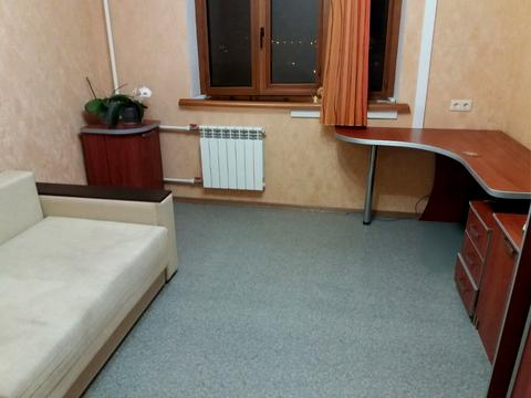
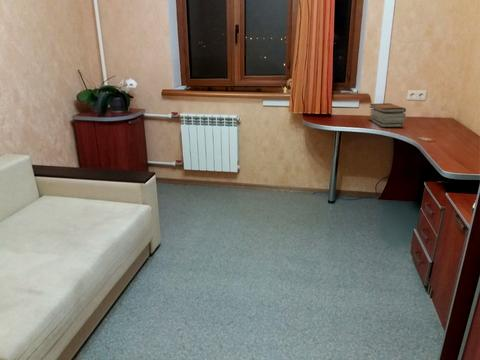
+ book stack (386, 115)
